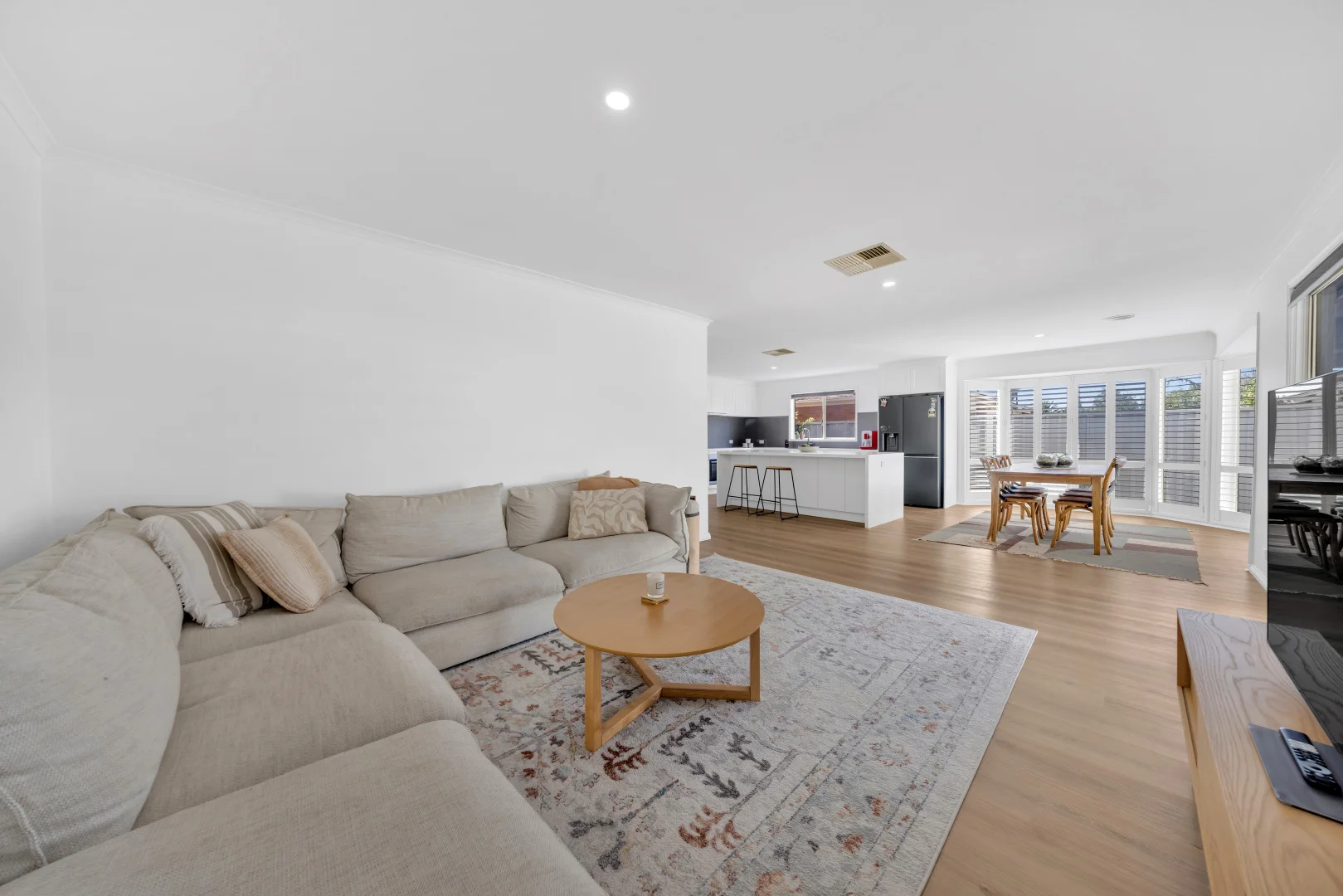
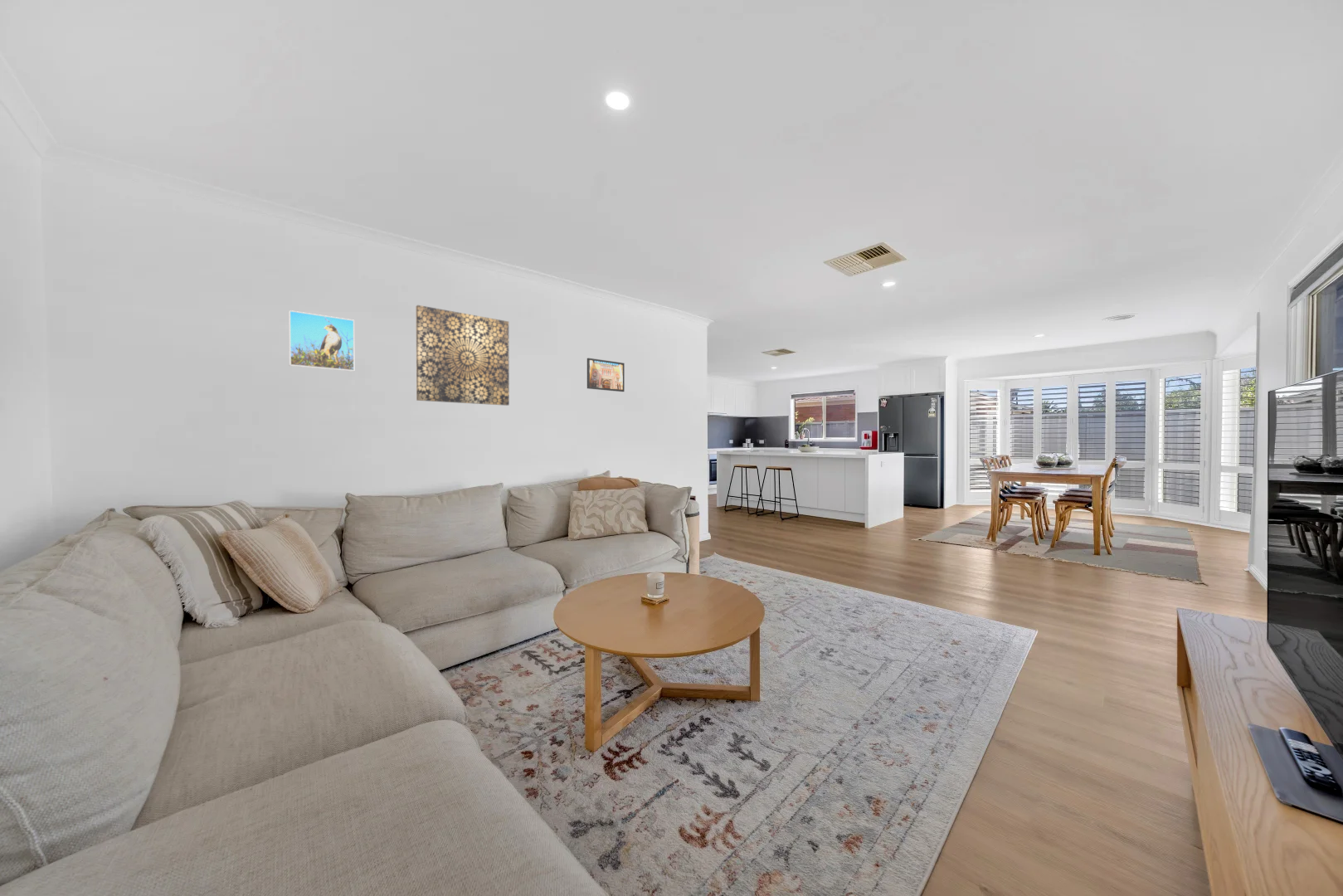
+ wall art (465, 358)
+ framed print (606, 375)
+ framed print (323, 342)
